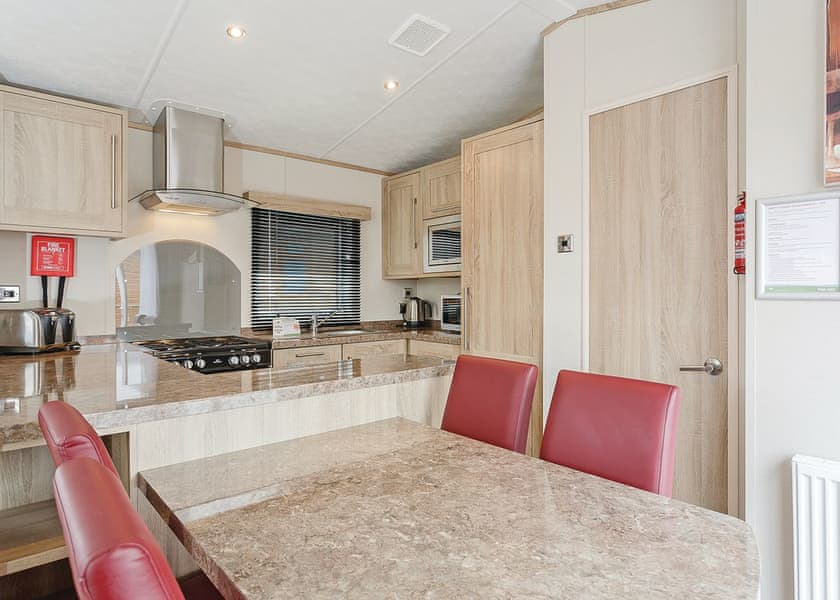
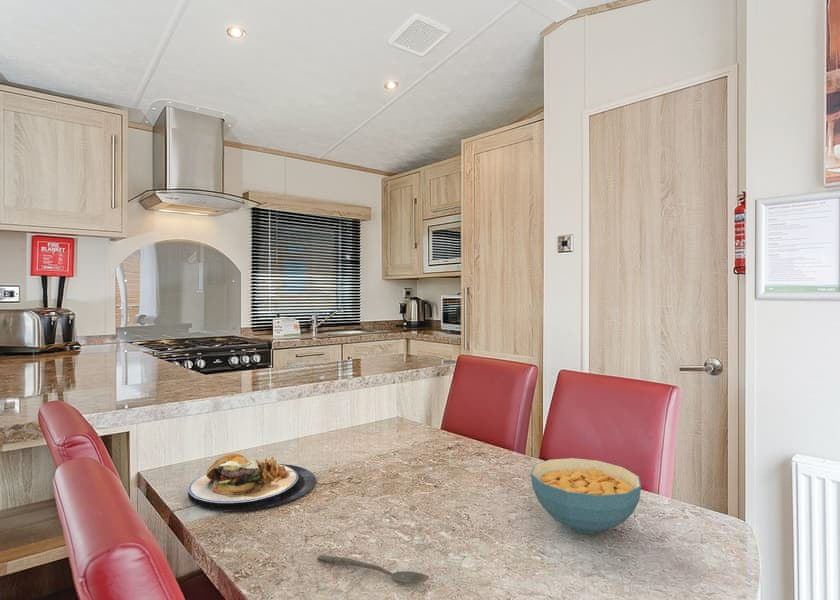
+ plate (254, 468)
+ spoon (370, 567)
+ cereal bowl (584, 500)
